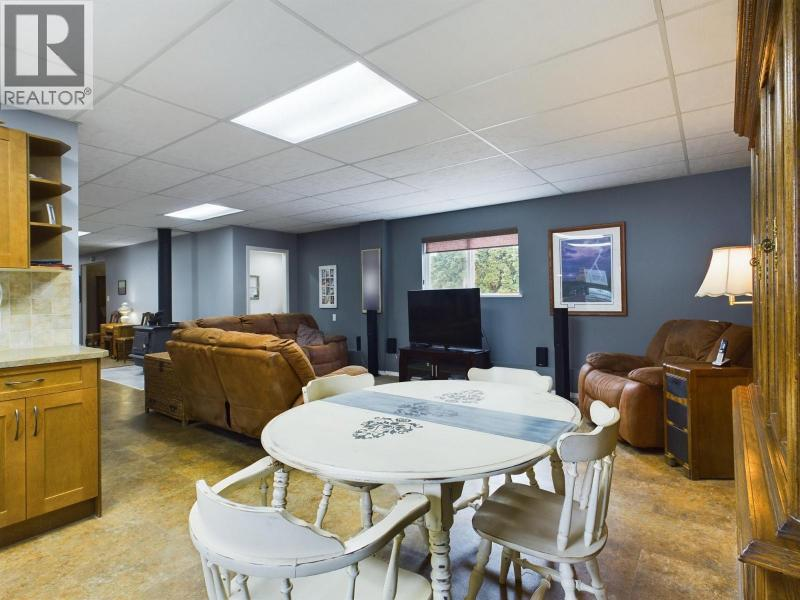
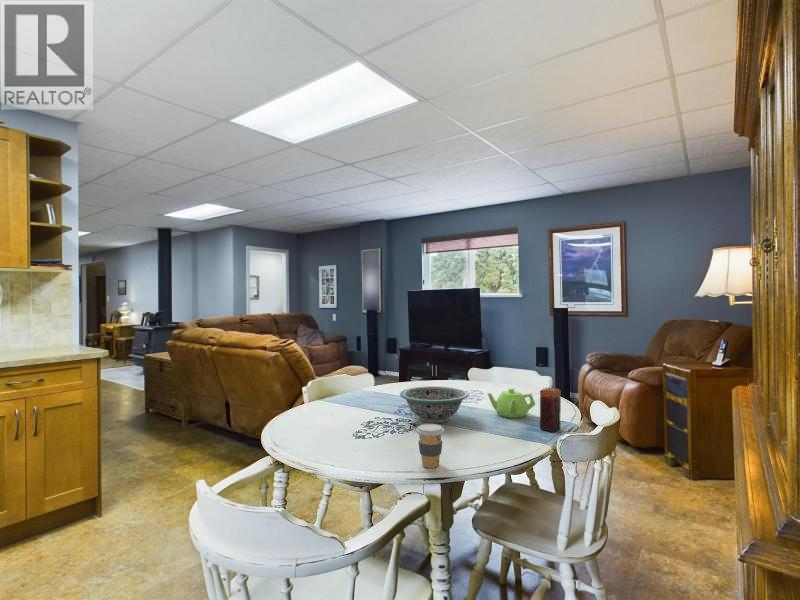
+ decorative bowl (434, 406)
+ coffee cup (430, 445)
+ teapot (511, 401)
+ candle (550, 409)
